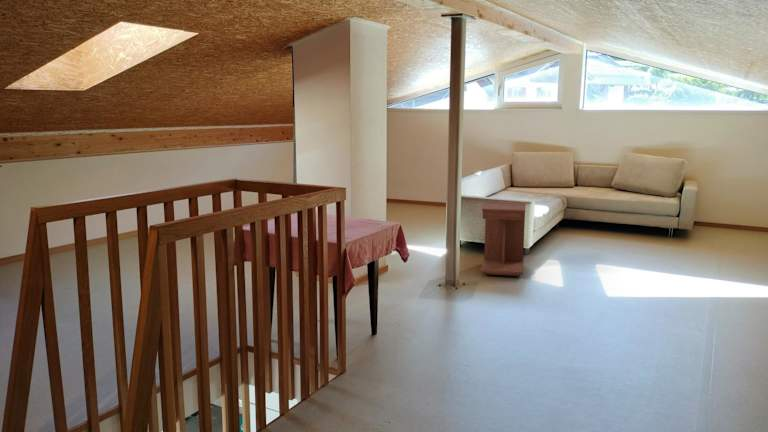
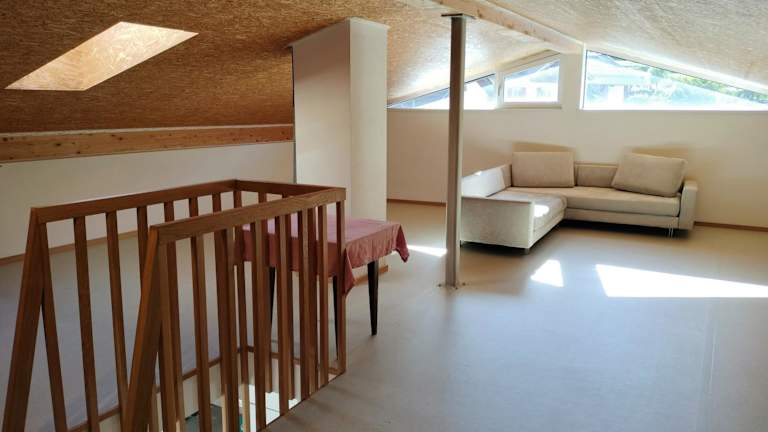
- side table (503, 238)
